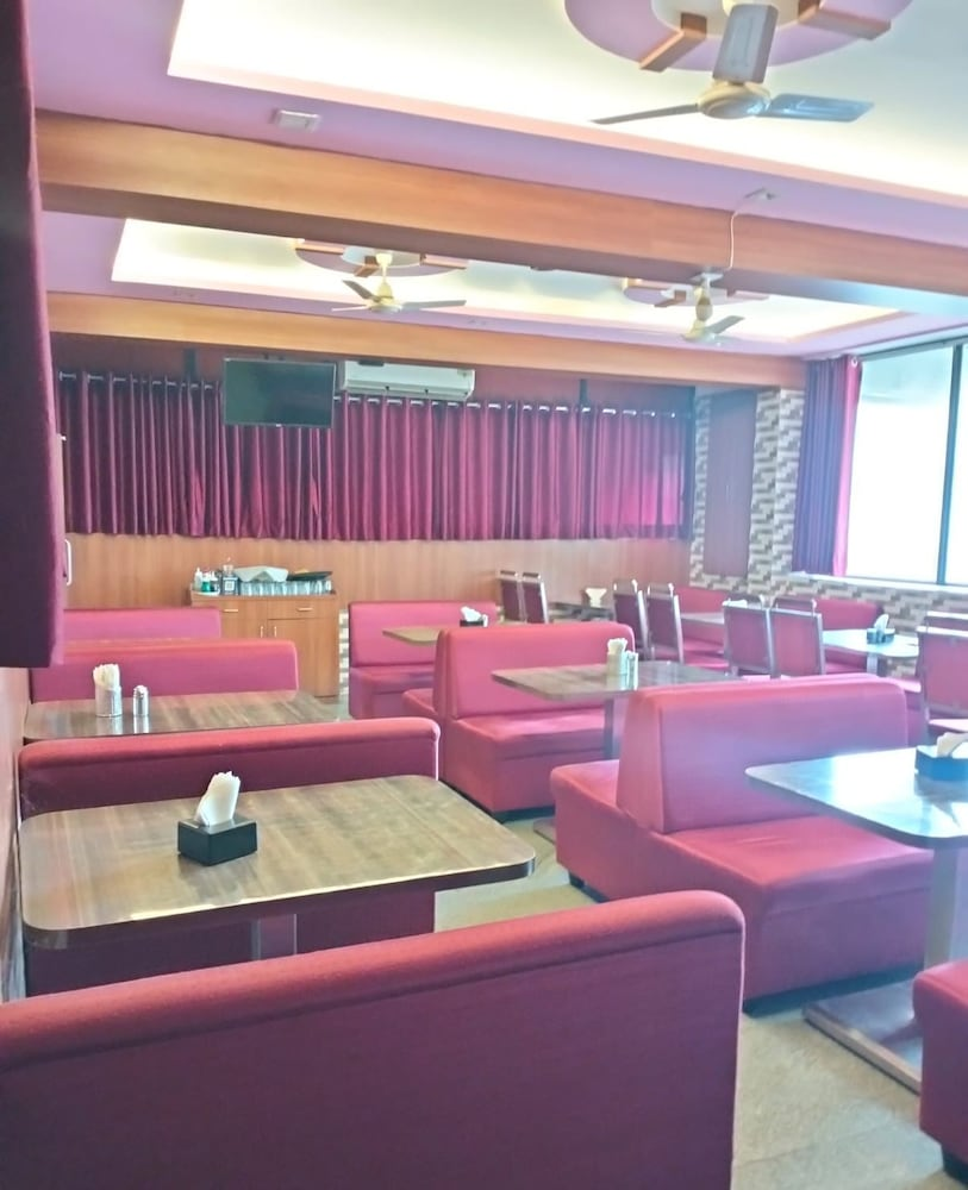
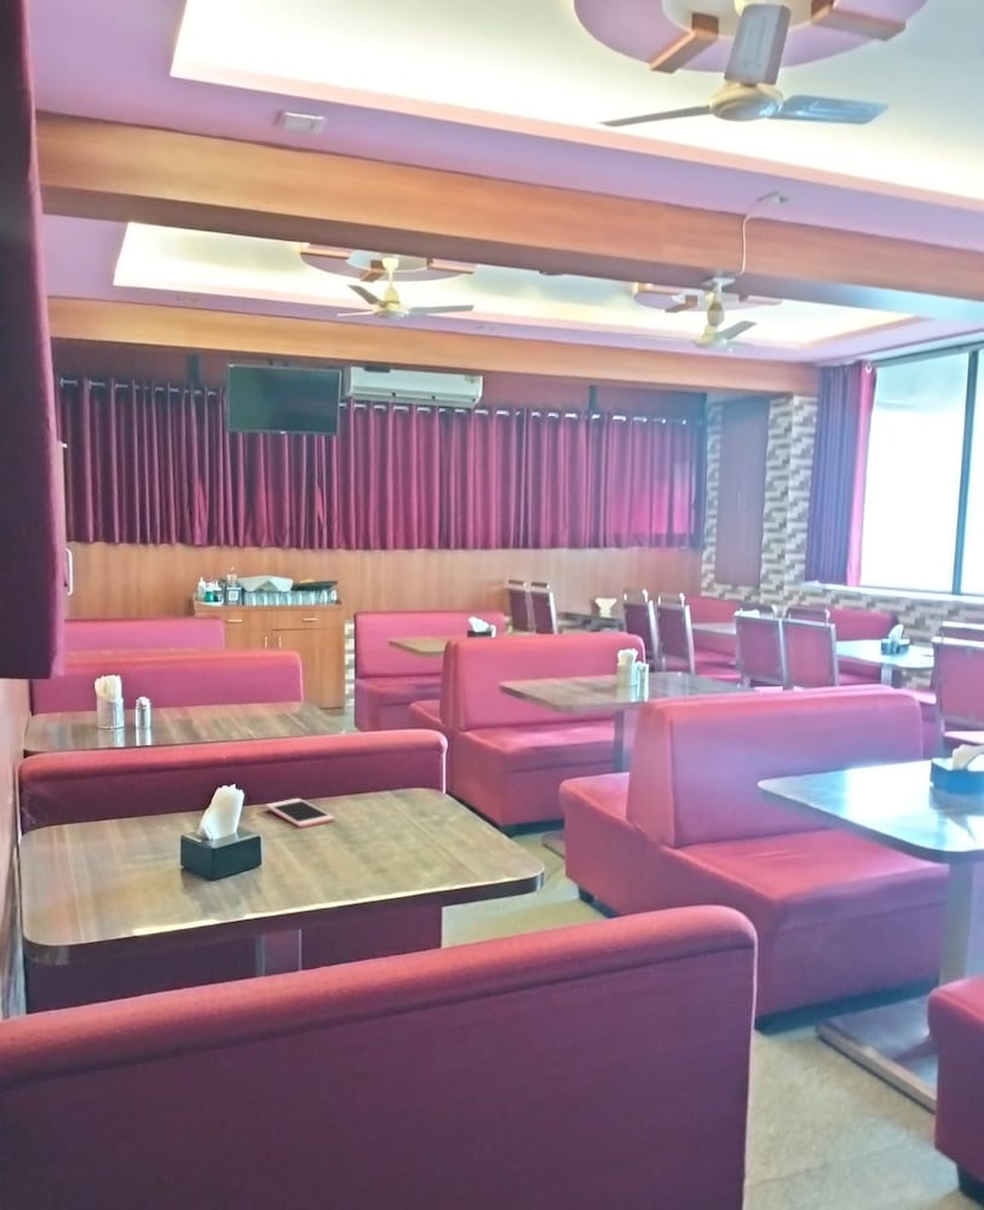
+ cell phone (299, 812)
